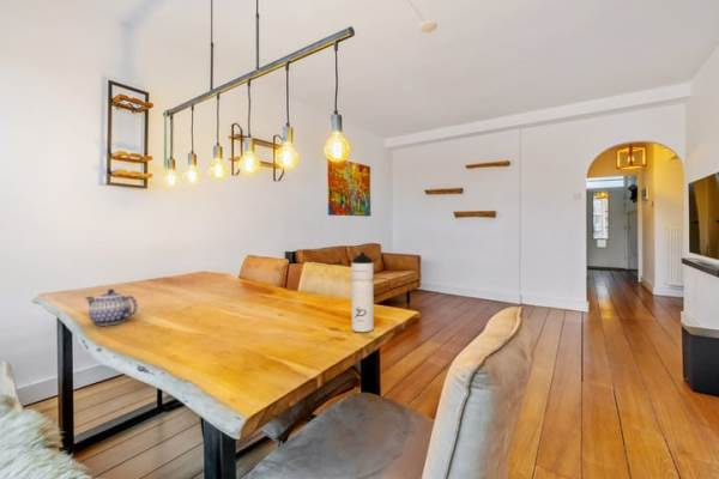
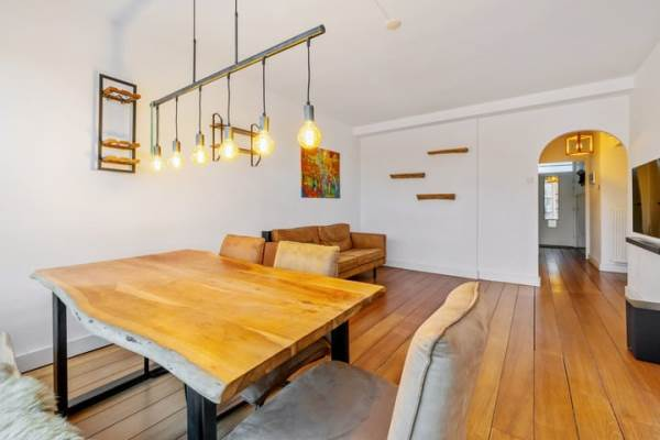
- teapot (110, 305)
- water bottle (362, 290)
